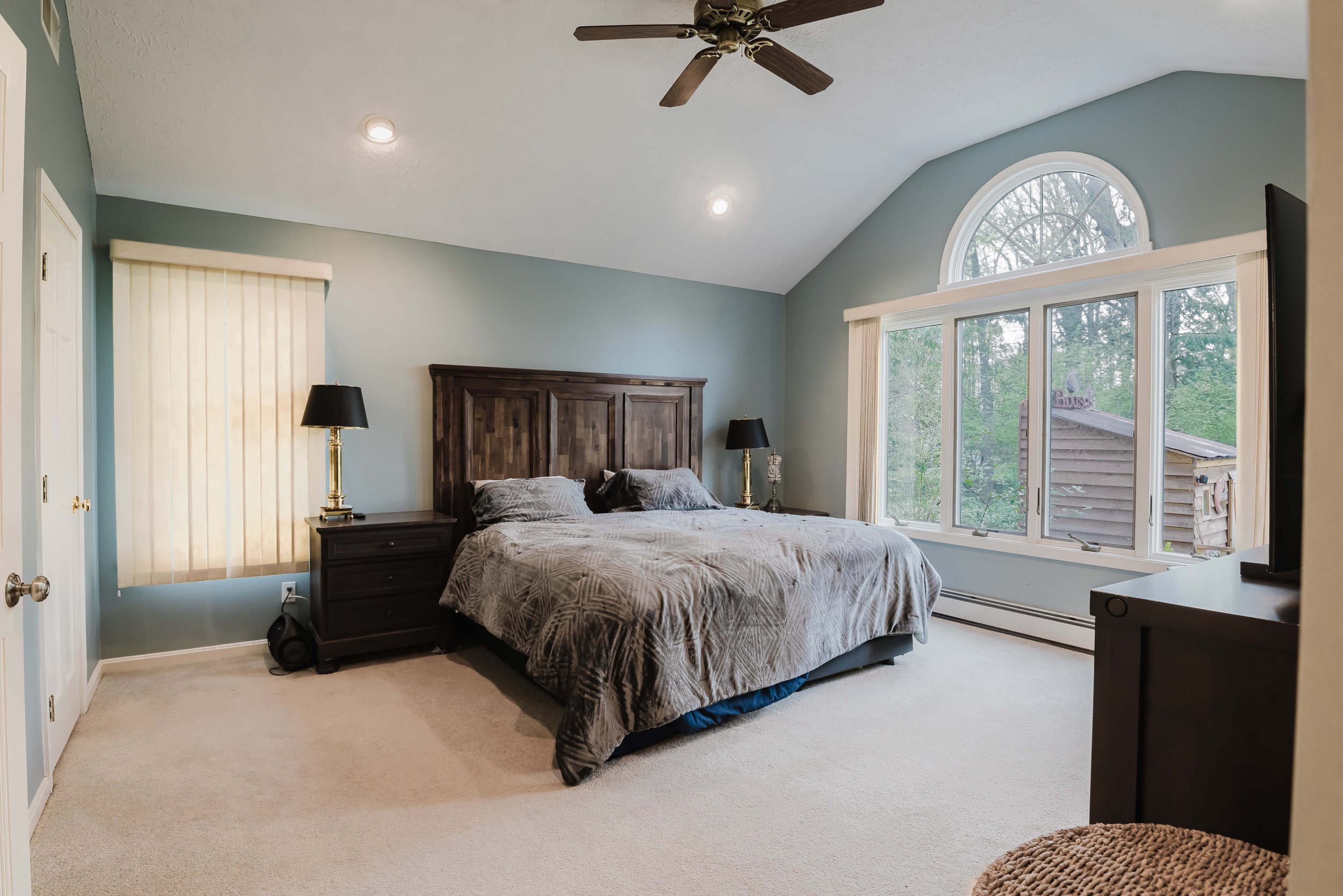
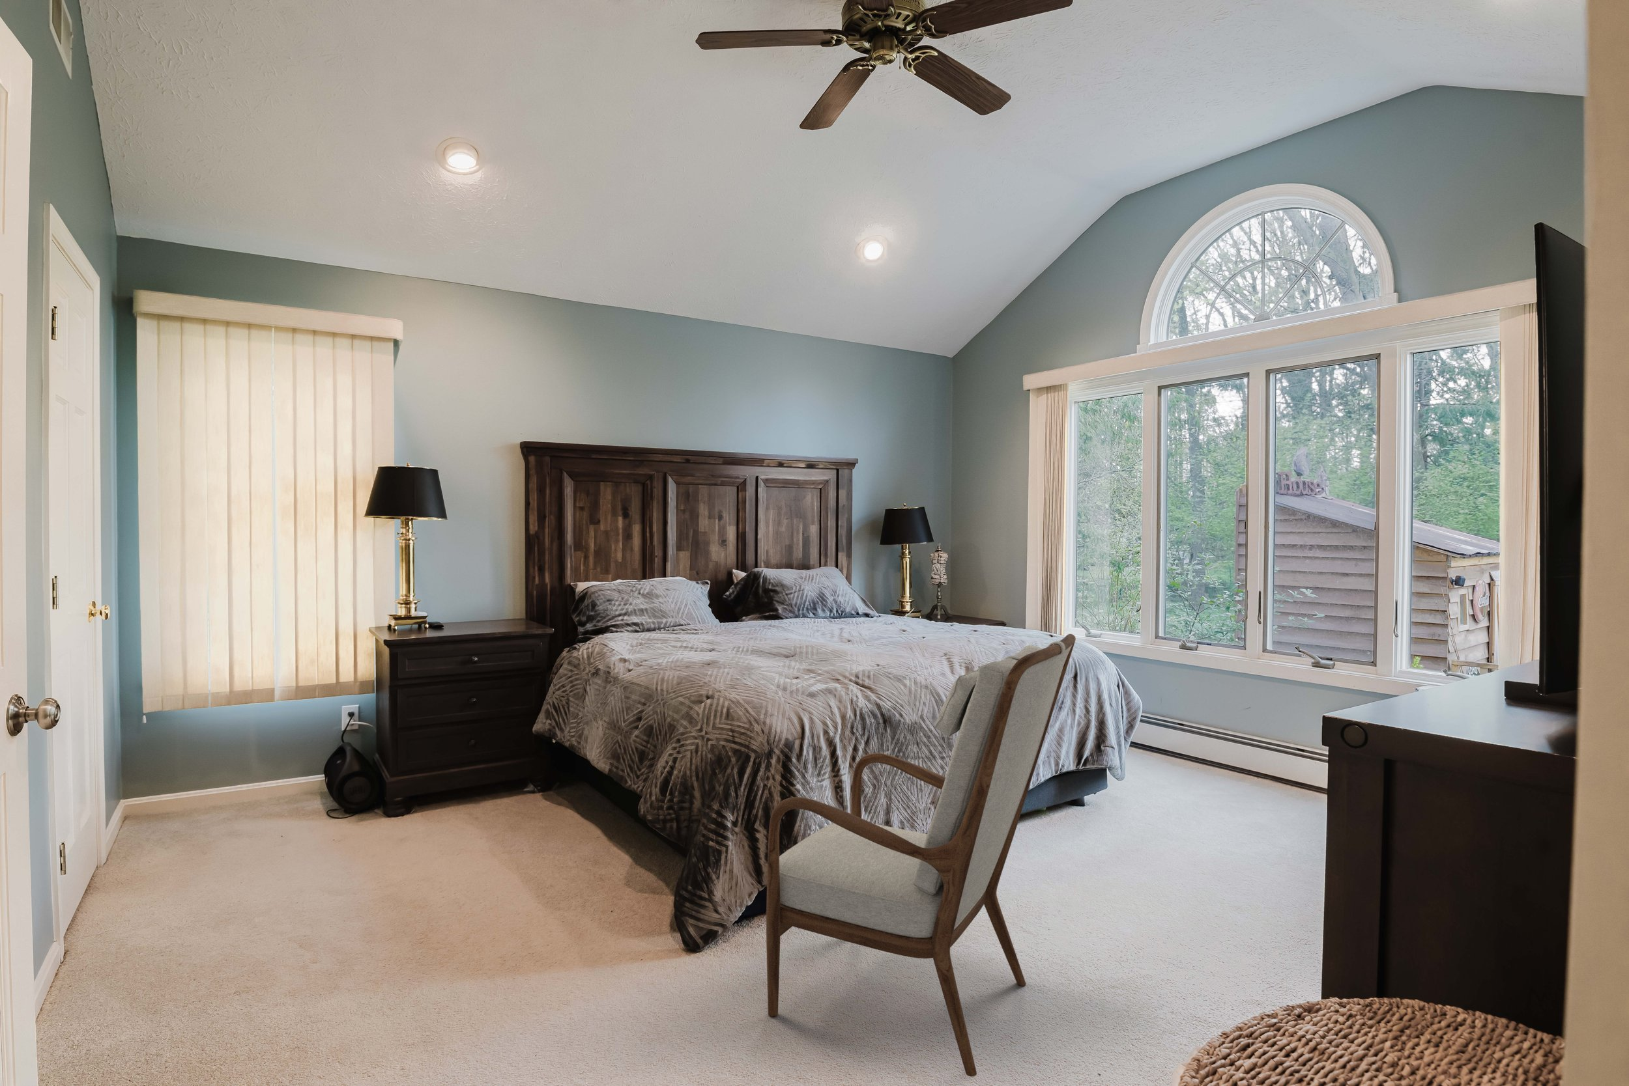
+ armchair (932, 819)
